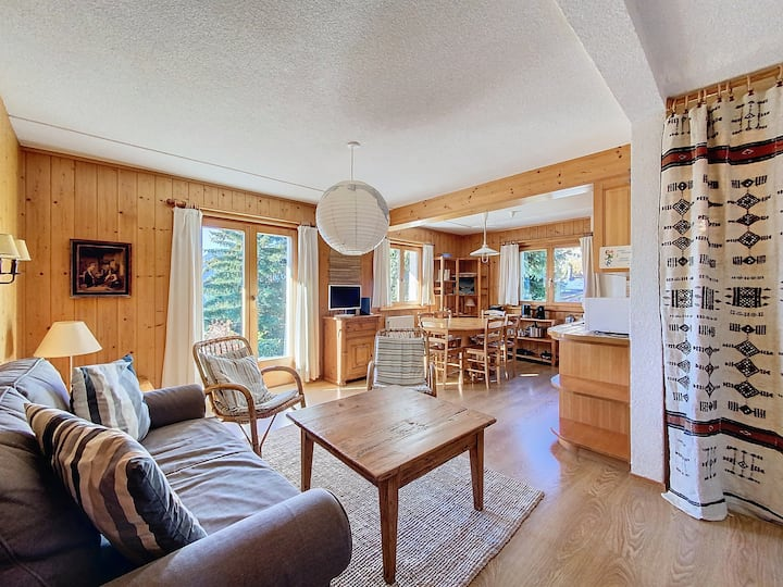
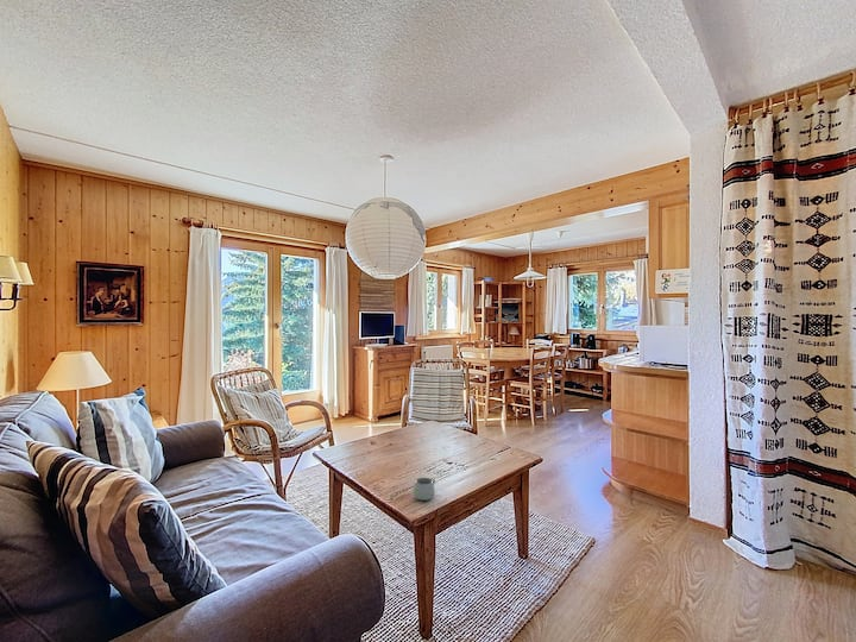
+ mug (426, 487)
